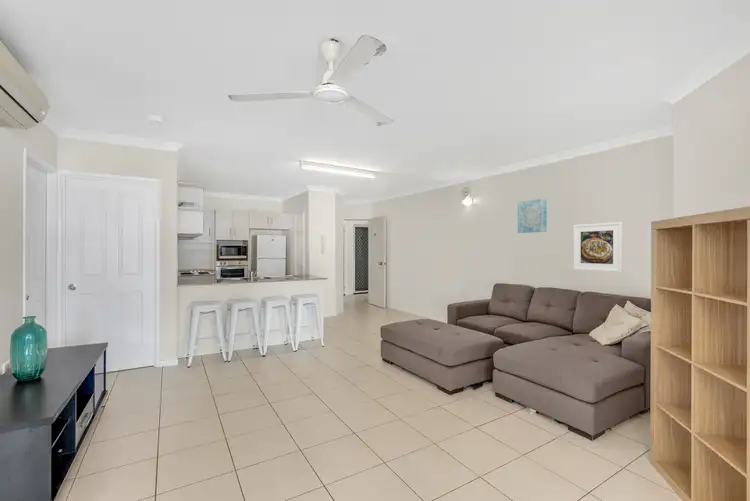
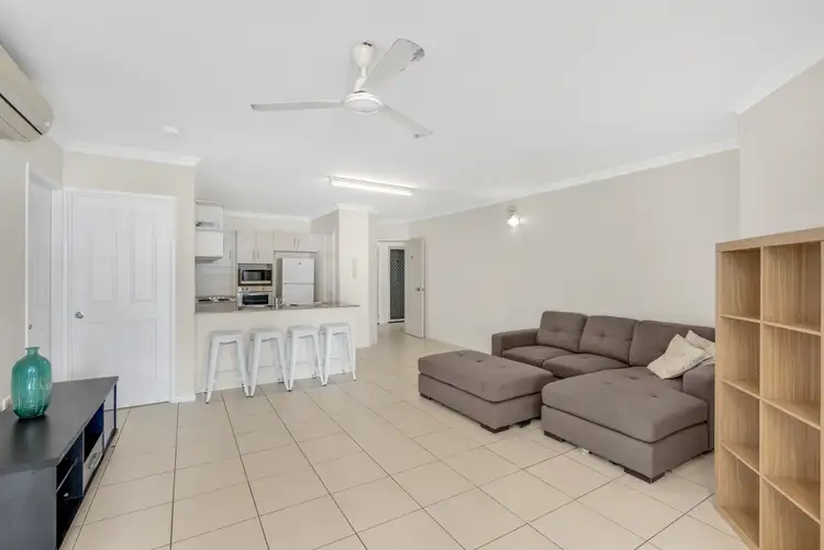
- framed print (596, 247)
- wall art (531, 216)
